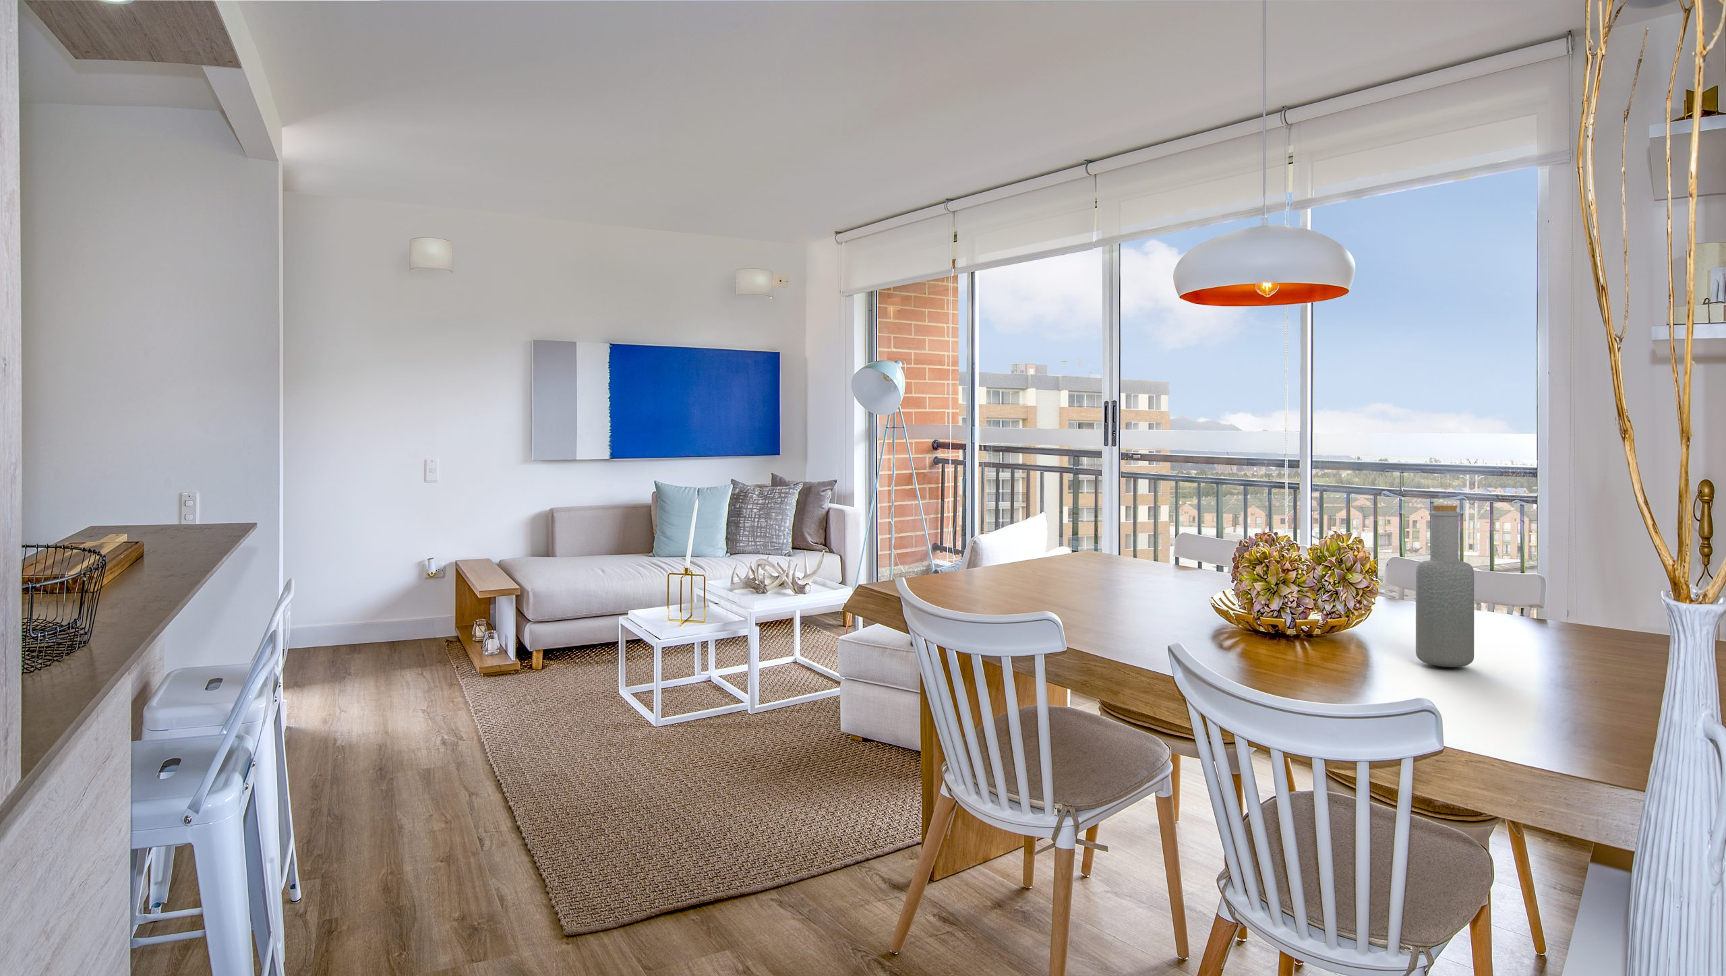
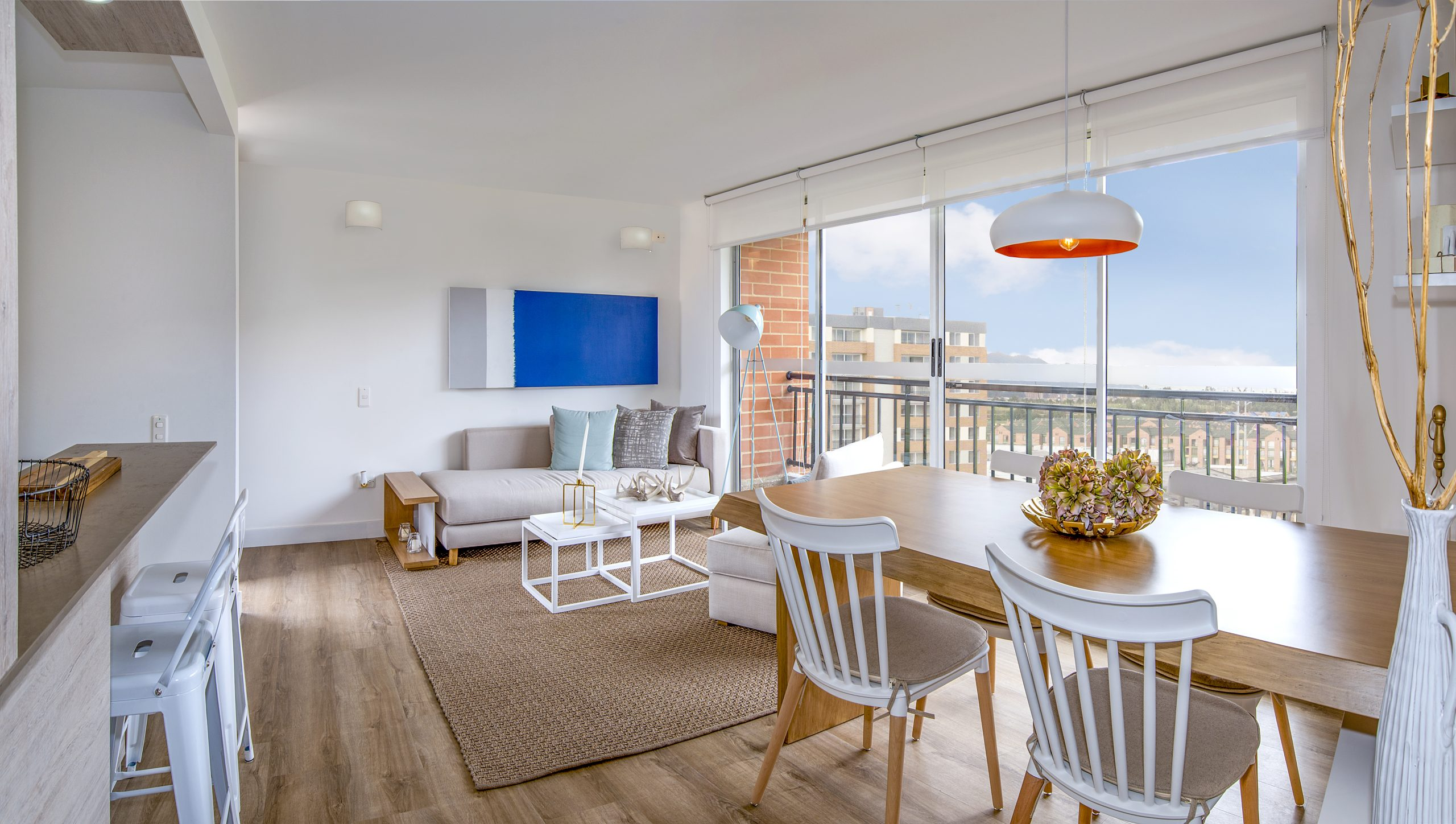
- bottle (1444, 585)
